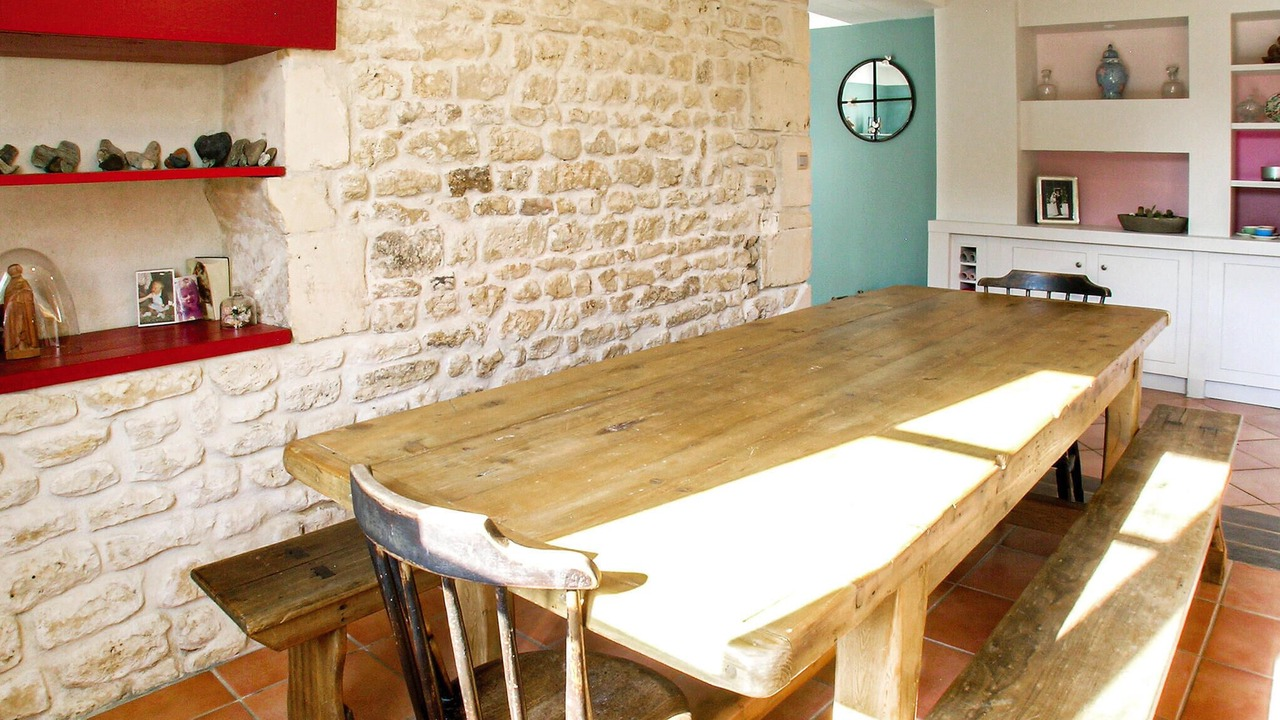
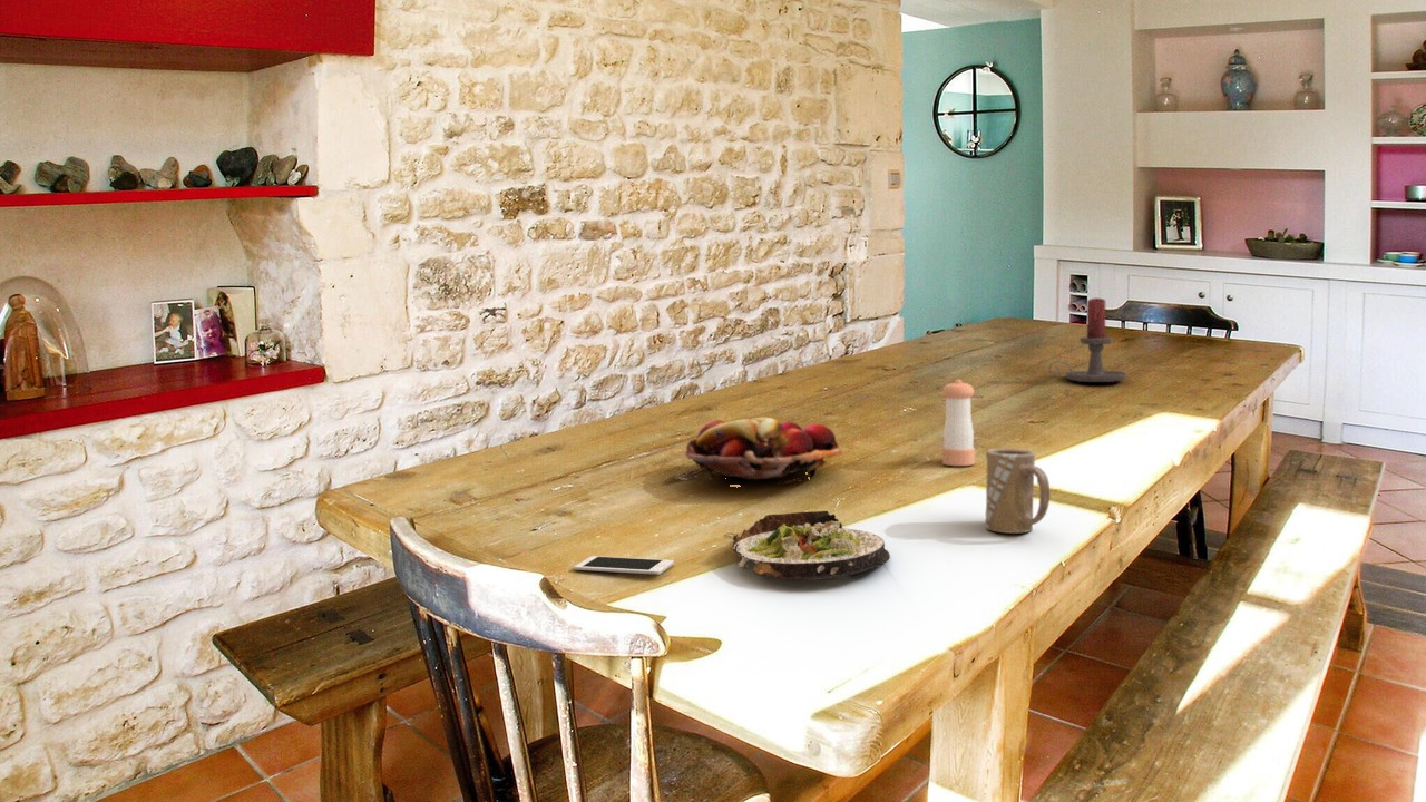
+ pepper shaker (958, 421)
+ fruit basket (762, 447)
+ candle holder (1086, 339)
+ mug (1019, 490)
+ salad plate (811, 542)
+ cell phone (624, 565)
